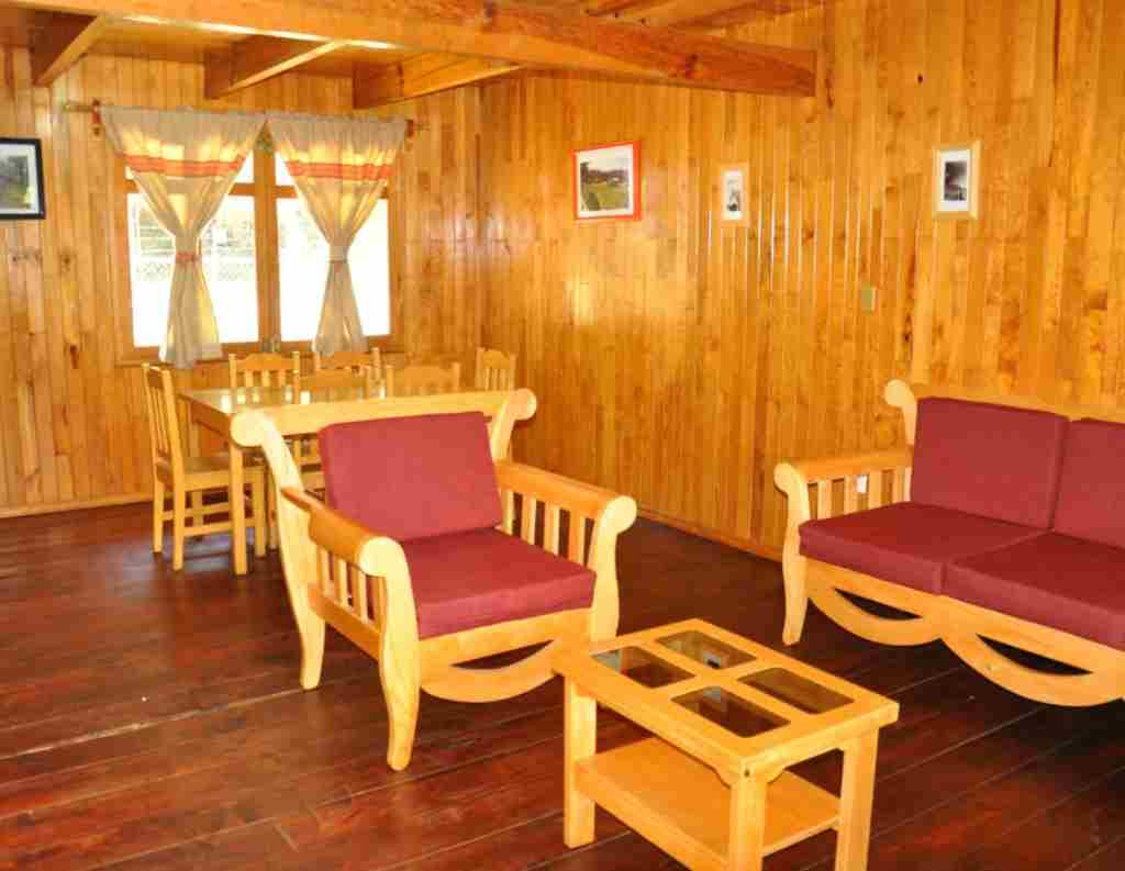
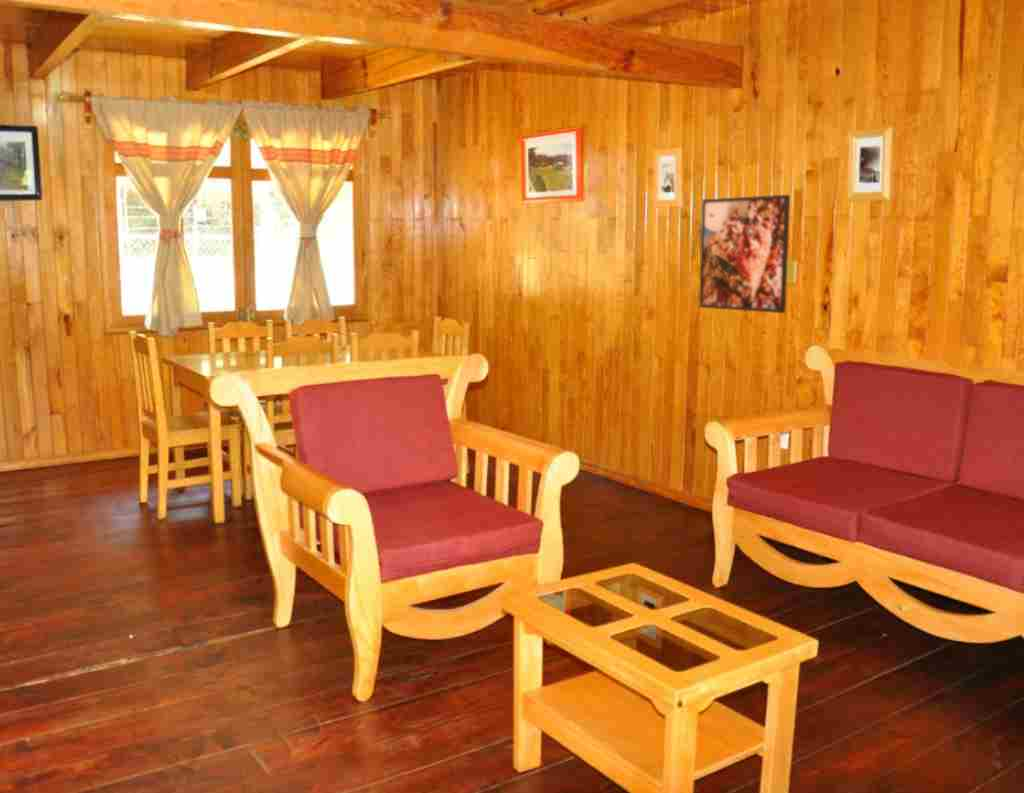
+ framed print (742, 254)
